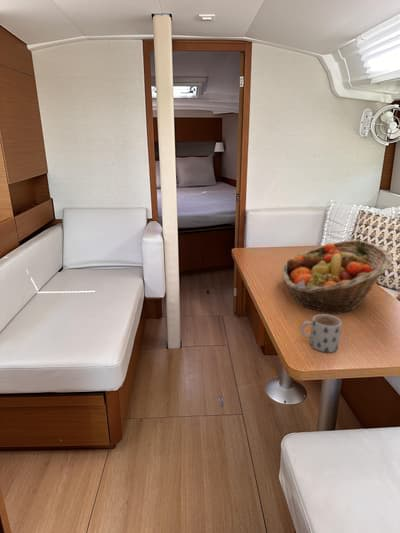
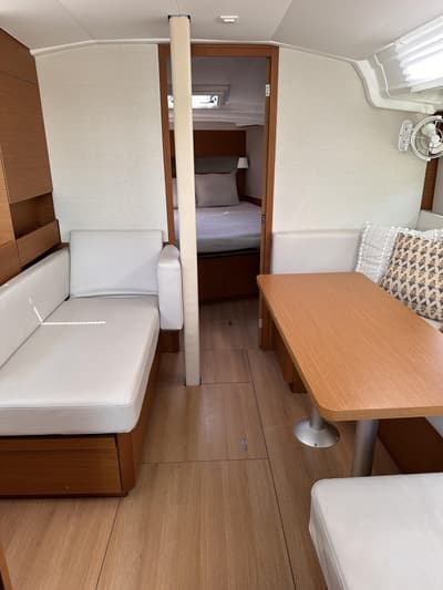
- fruit basket (332, 272)
- mug (319, 332)
